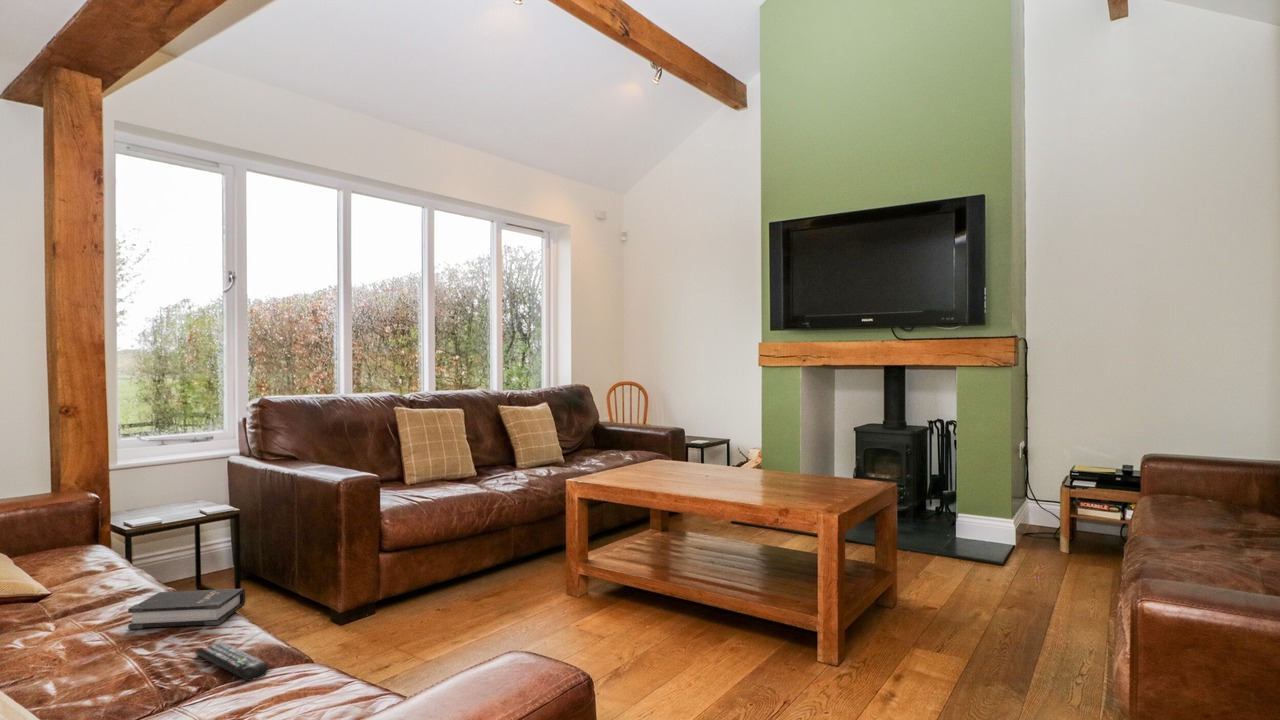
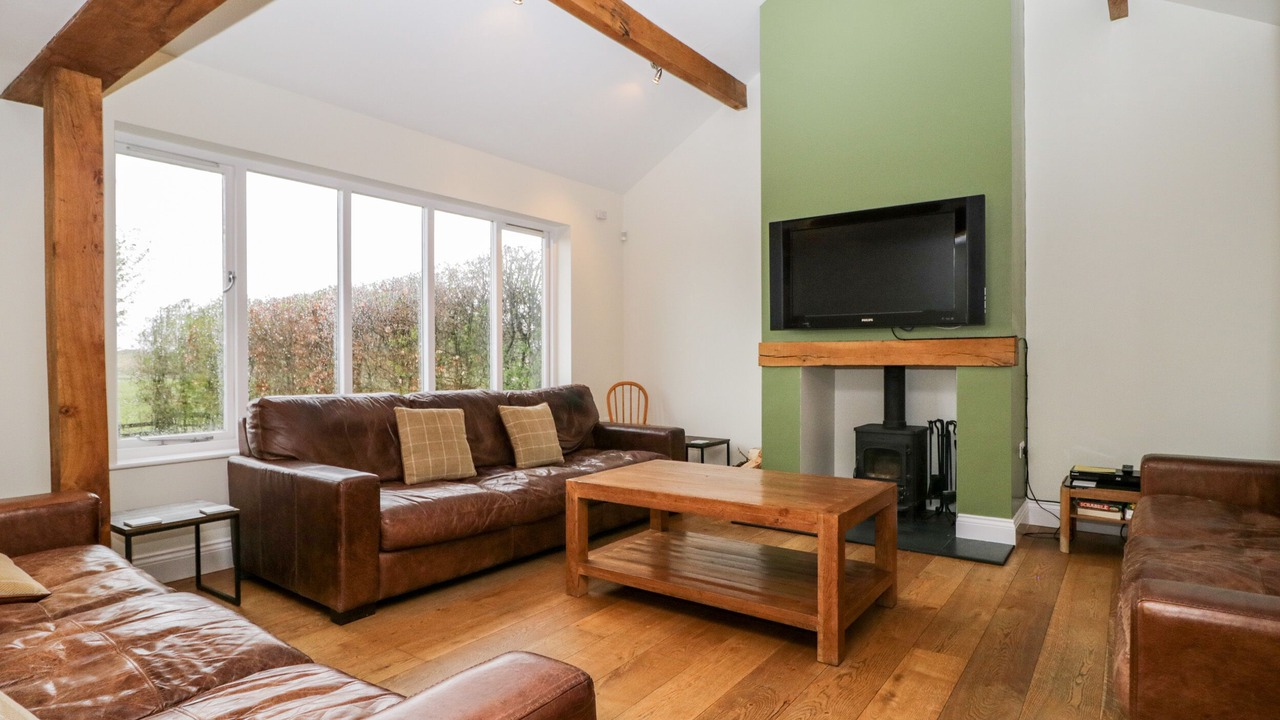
- remote control (230, 660)
- hardback book (189, 606)
